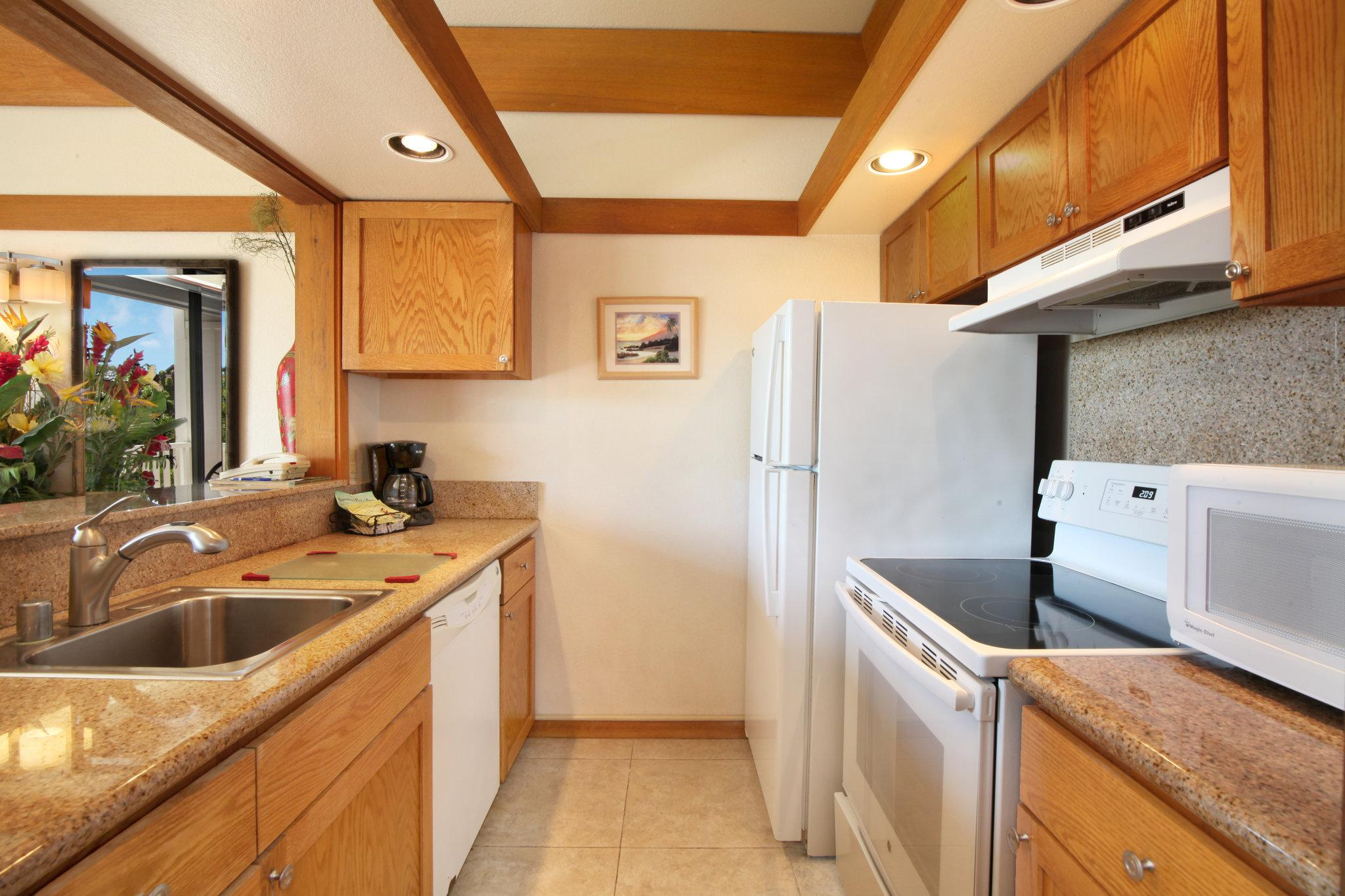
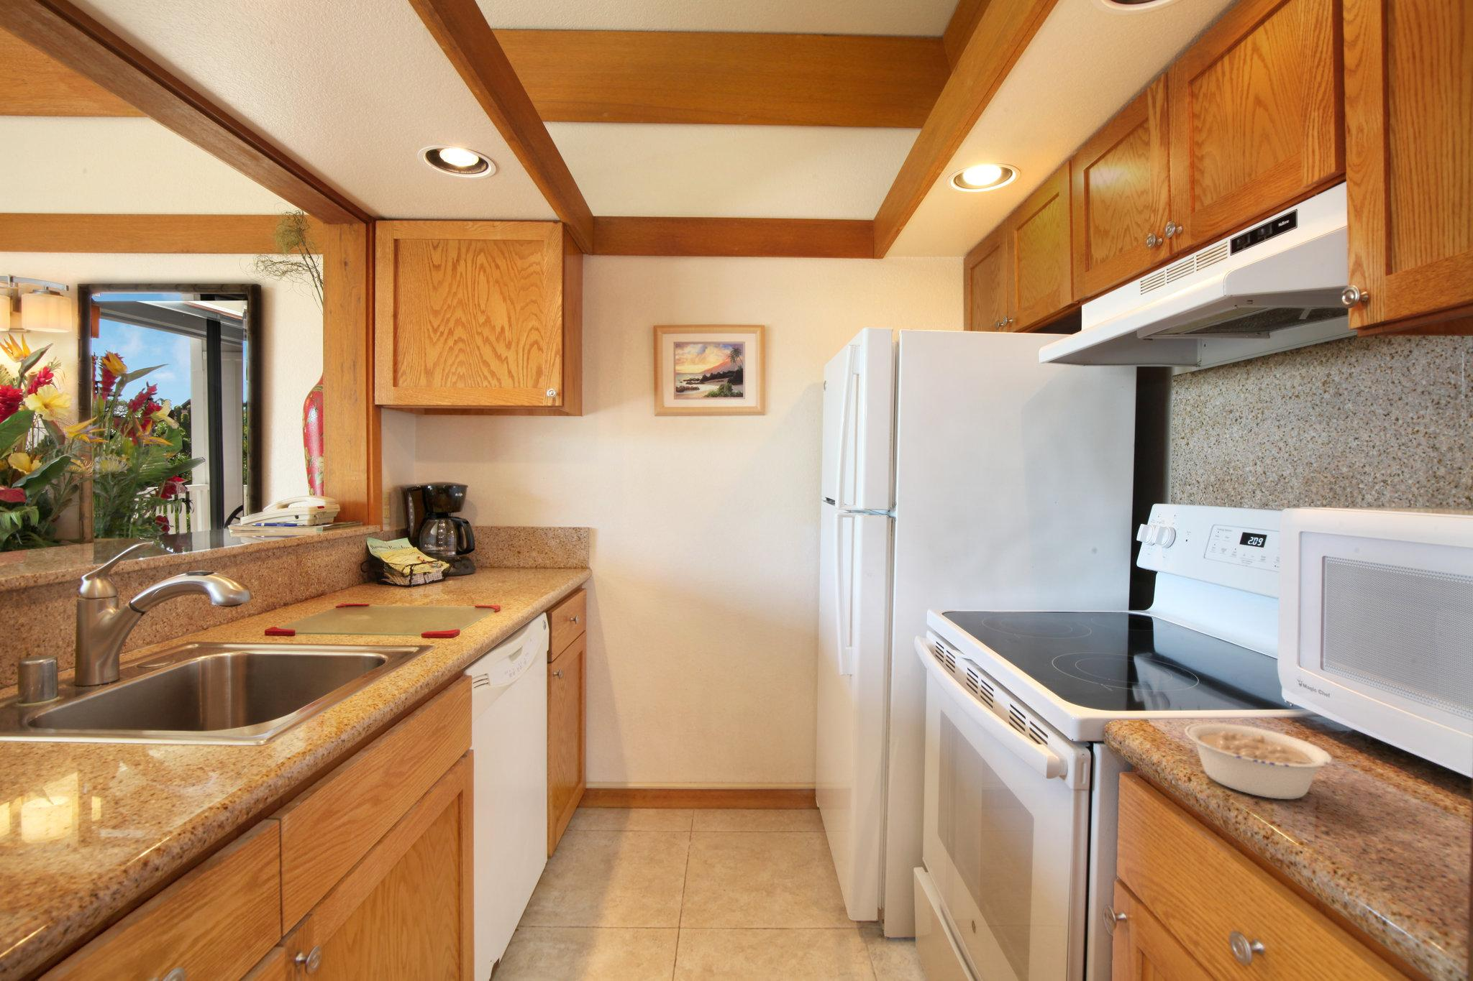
+ legume (1259, 759)
